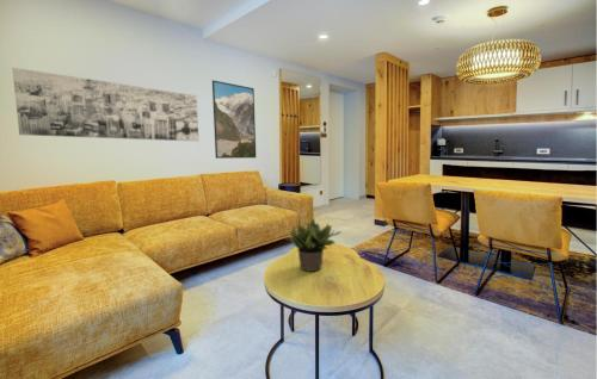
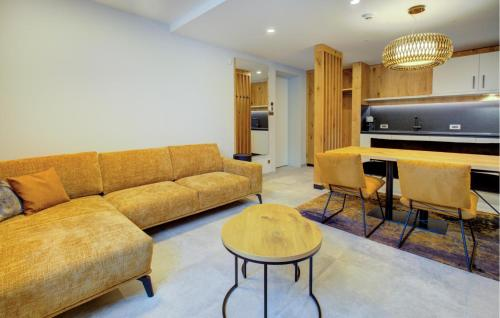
- potted plant (316, 243)
- wall art (123, 111)
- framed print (235, 122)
